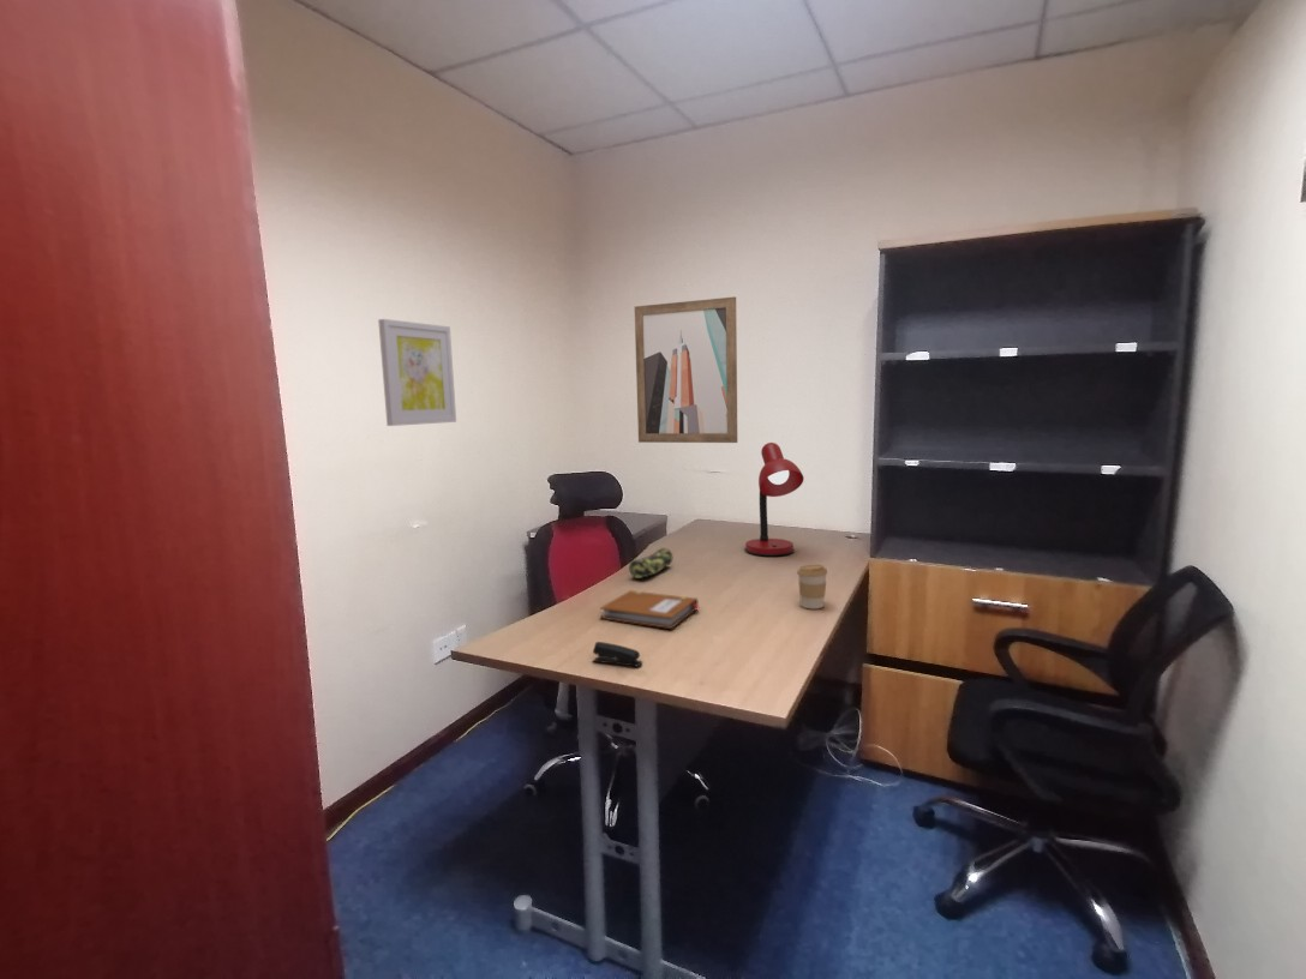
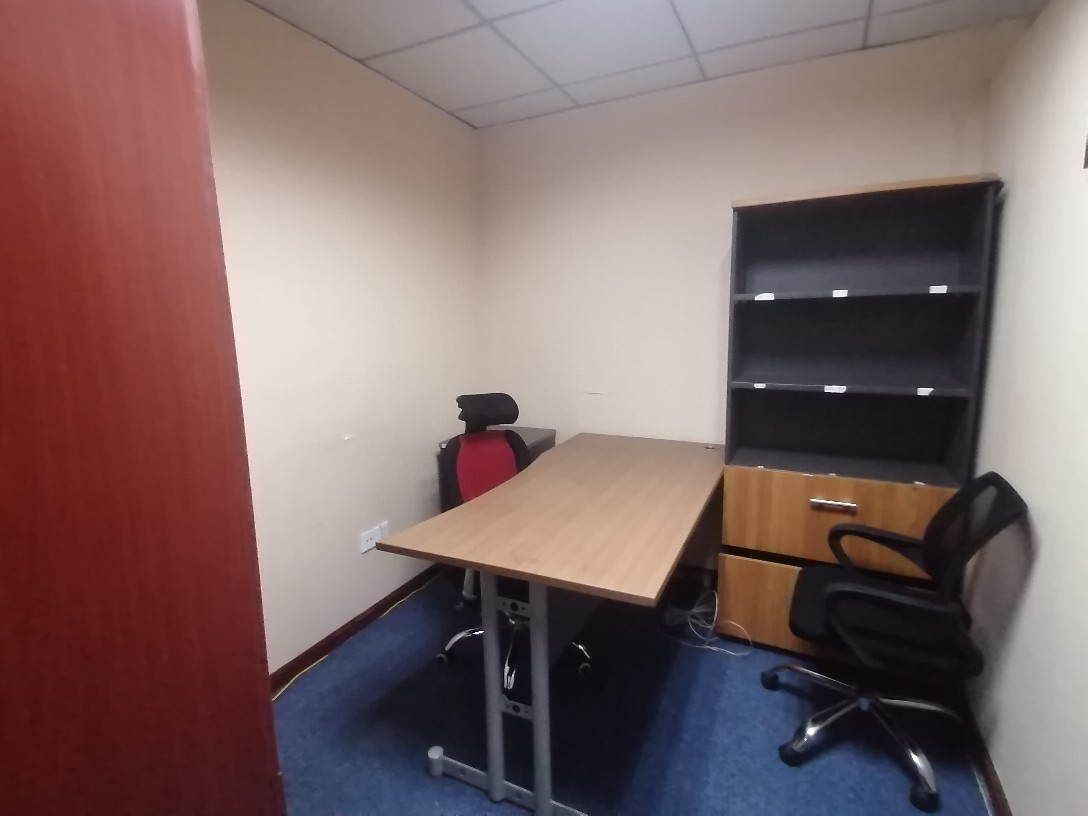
- wall art (419, 373)
- wall art (684, 373)
- stapler (617, 653)
- desk lamp (773, 495)
- pencil case (651, 563)
- coffee cup (811, 584)
- notebook (652, 607)
